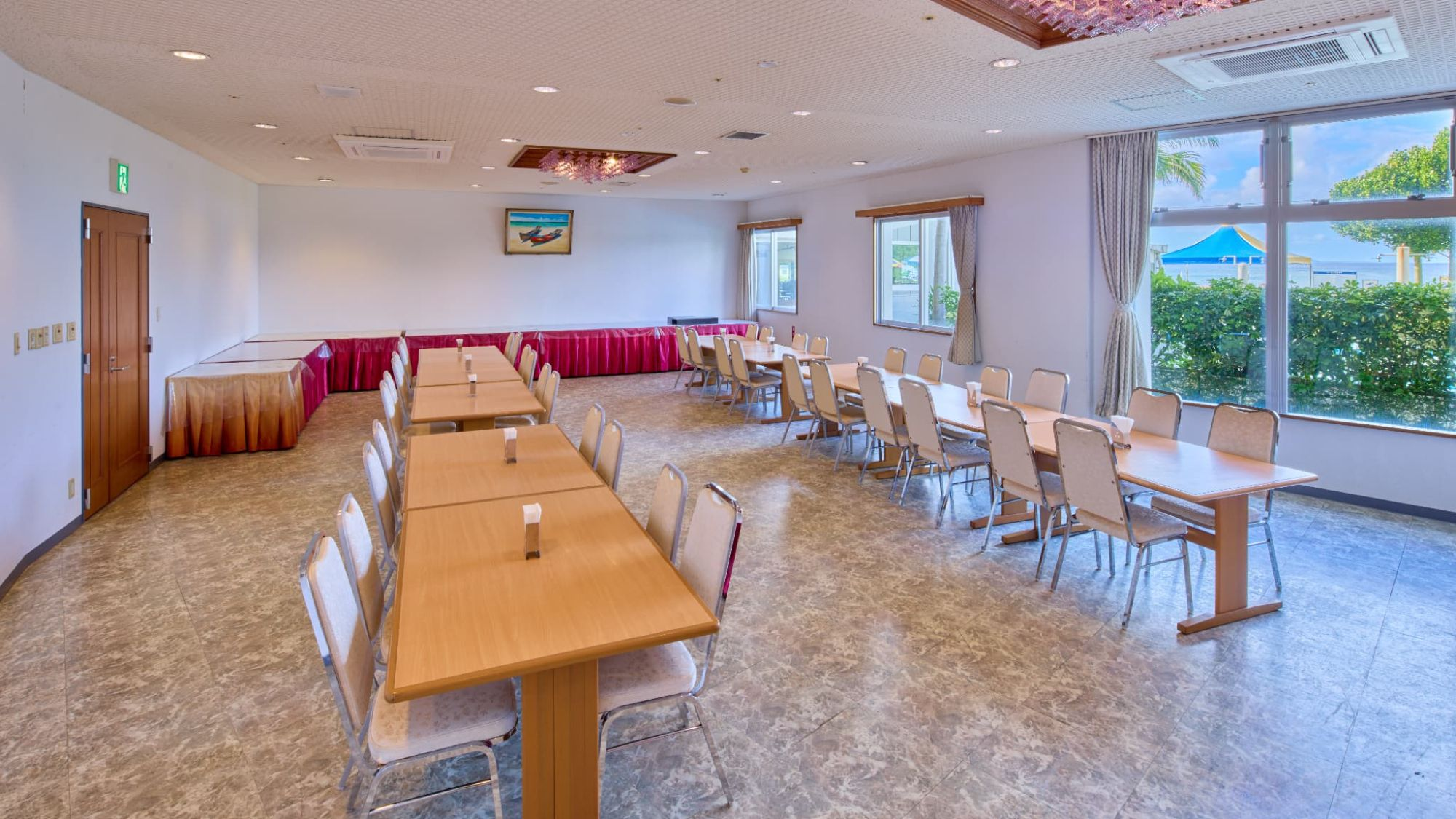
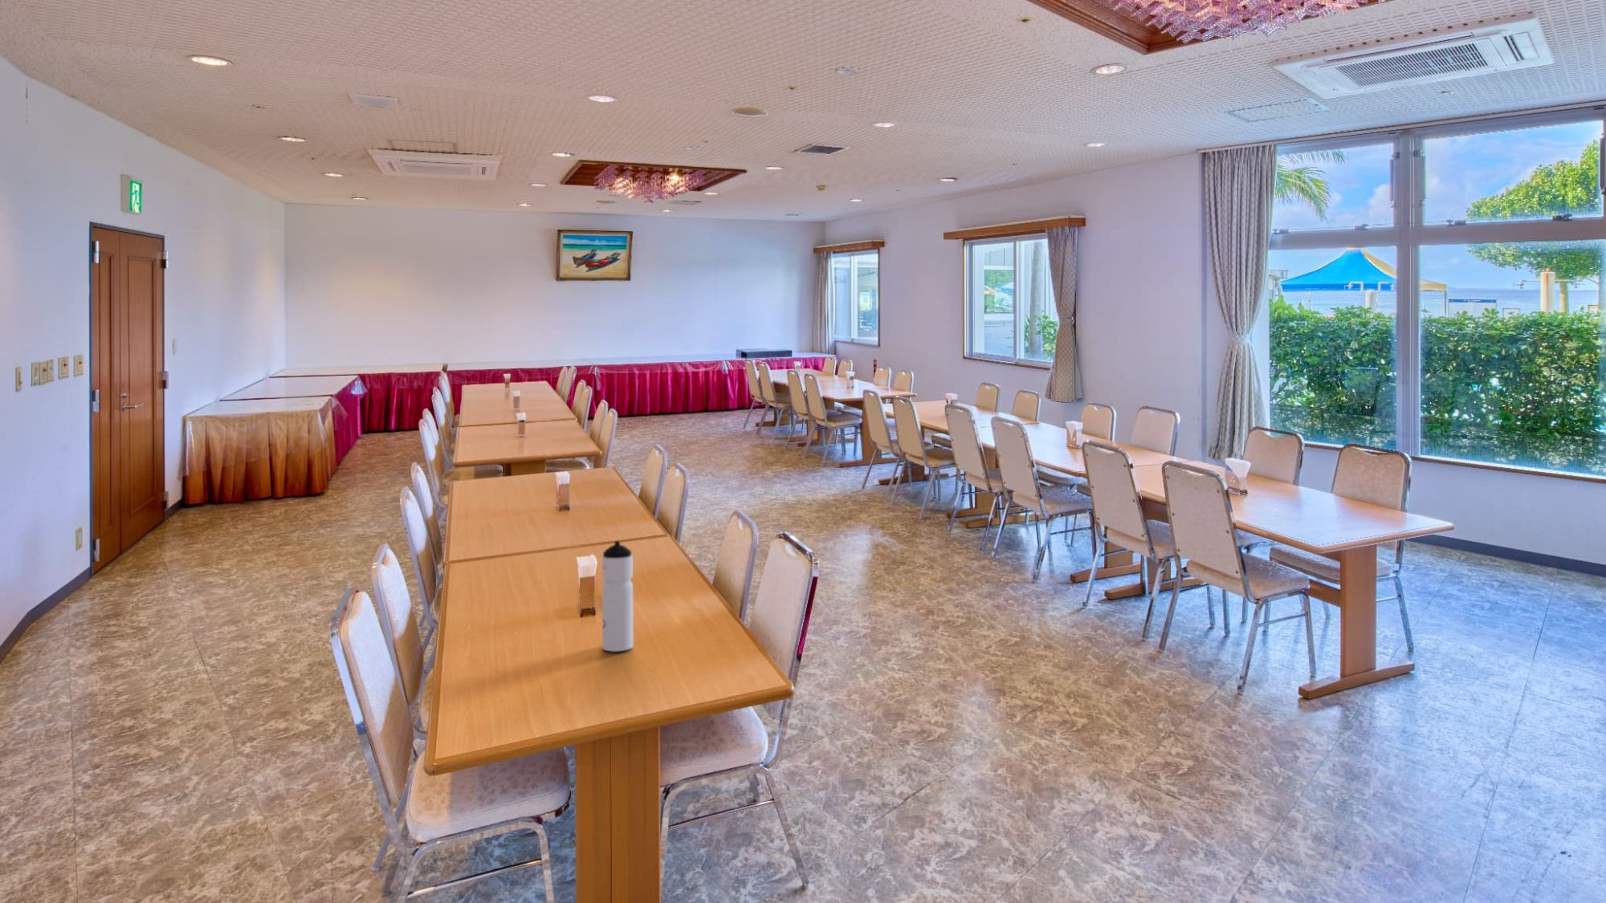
+ water bottle (618, 594)
